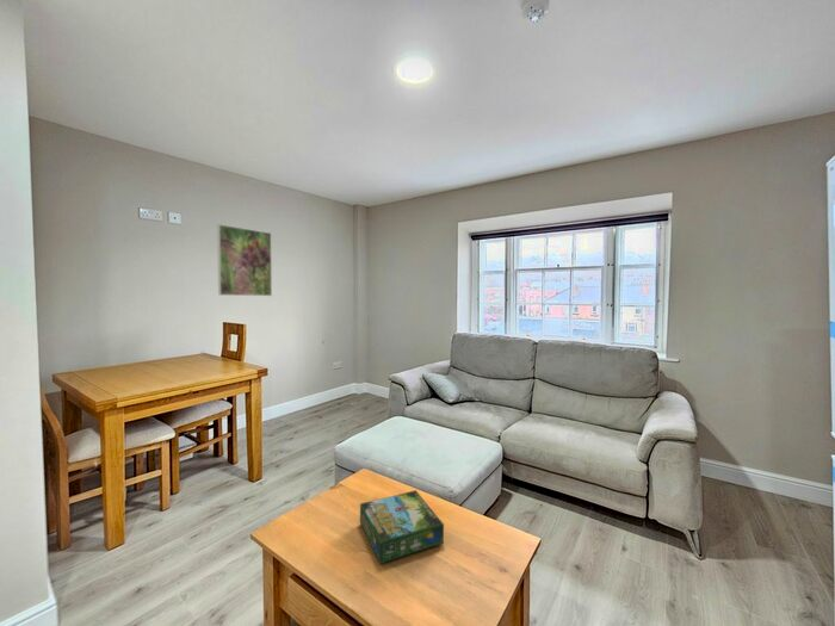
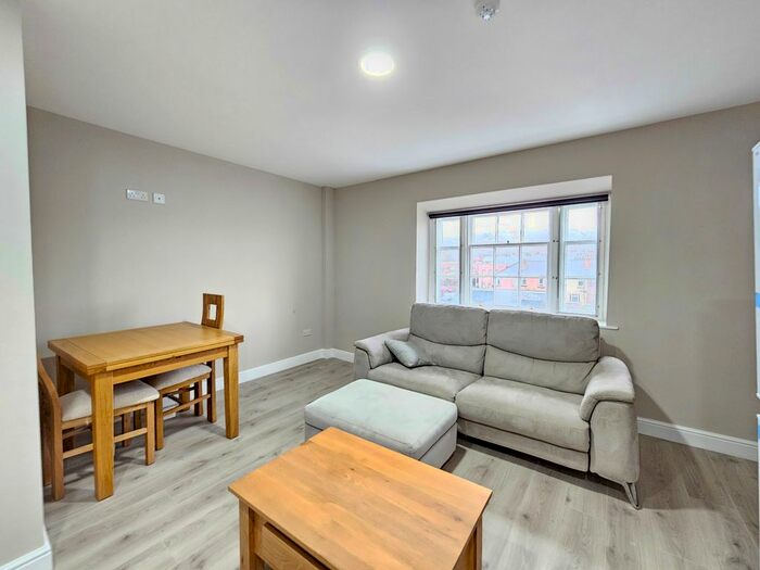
- board game (400, 522)
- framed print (246, 262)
